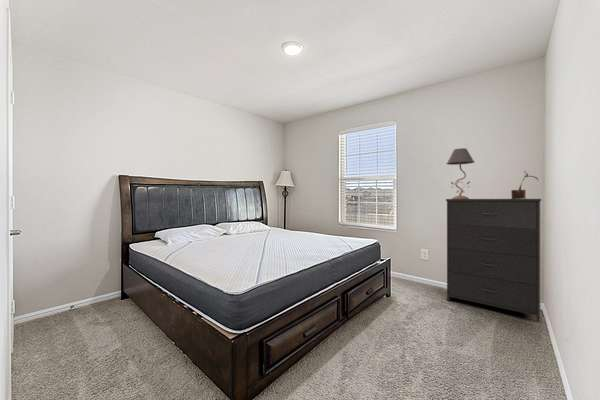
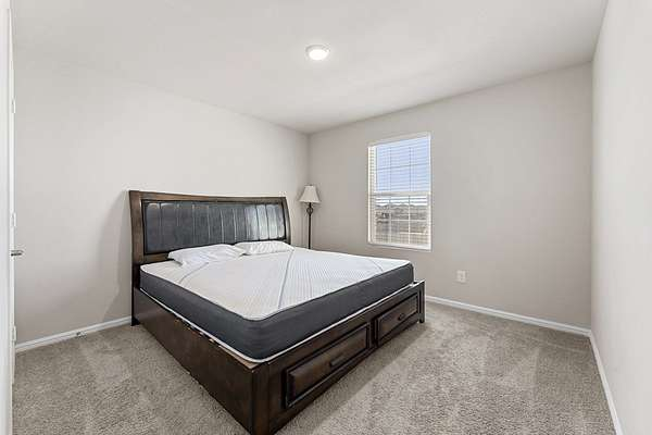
- dresser (491, 251)
- potted plant (521, 184)
- table lamp (462, 171)
